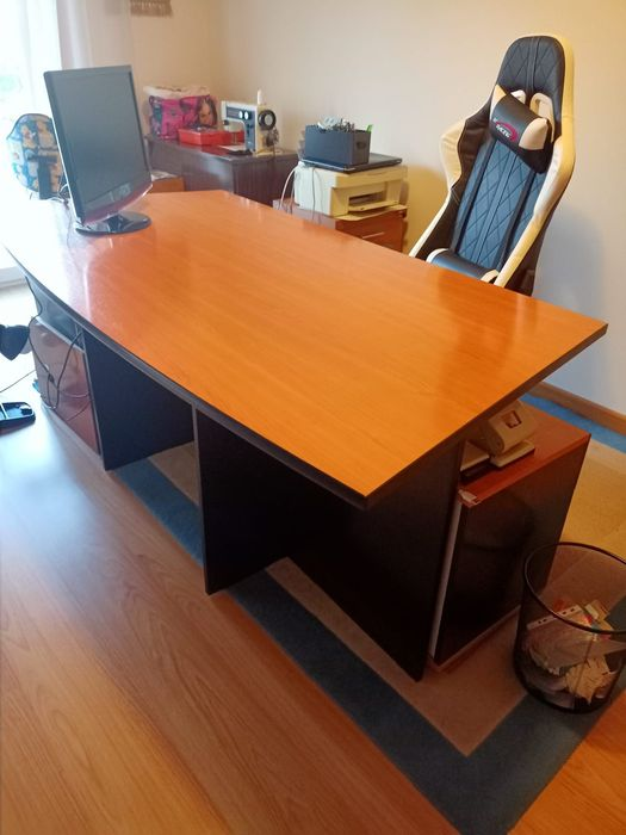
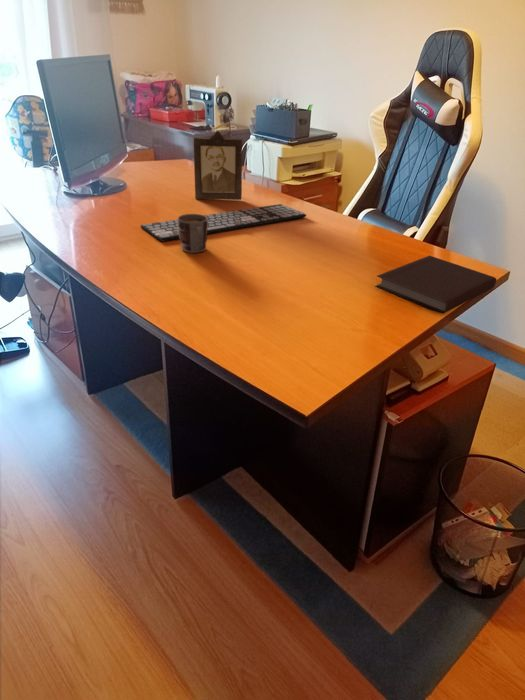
+ keyboard (227, 219)
+ notebook (436, 282)
+ mug (195, 235)
+ photo frame (218, 163)
